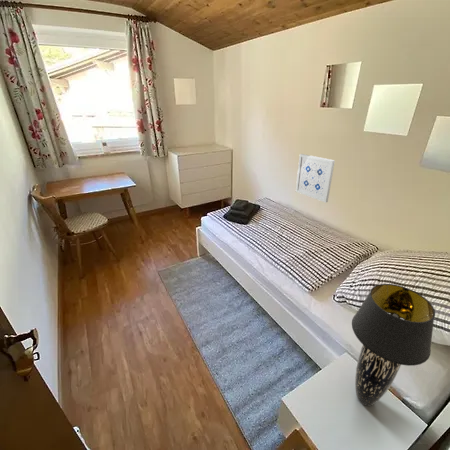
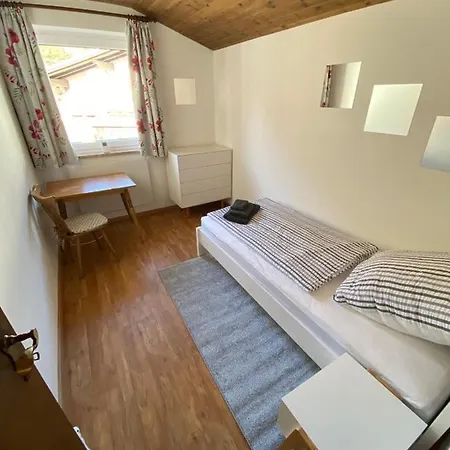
- table lamp (380, 355)
- wall art (313, 177)
